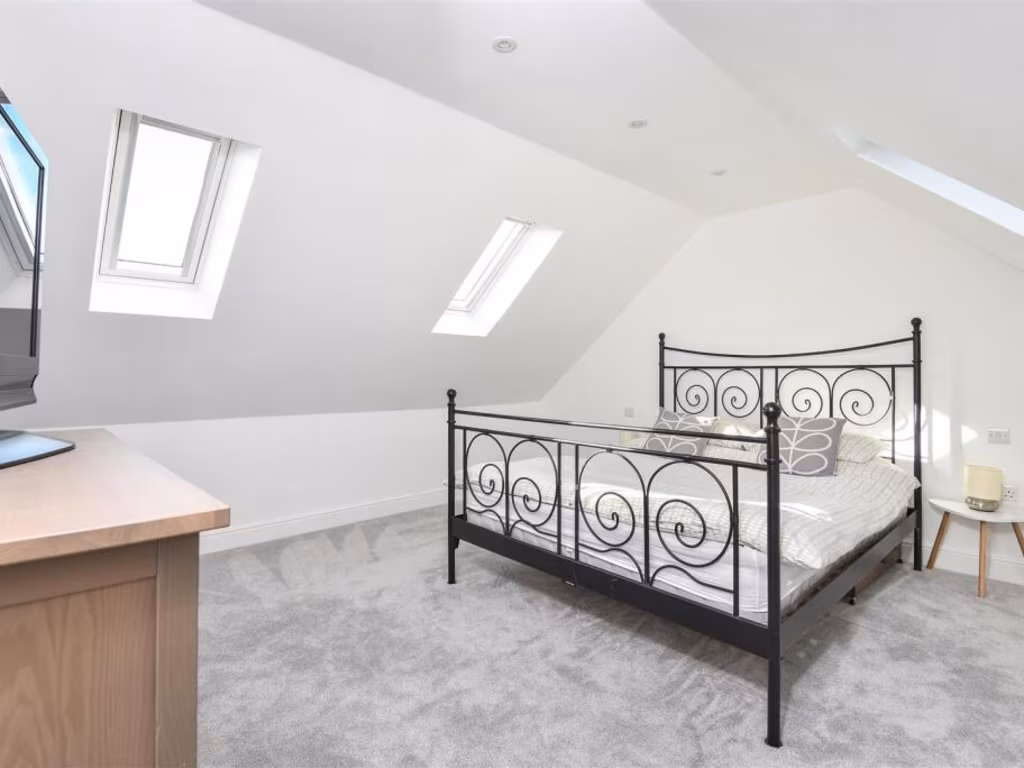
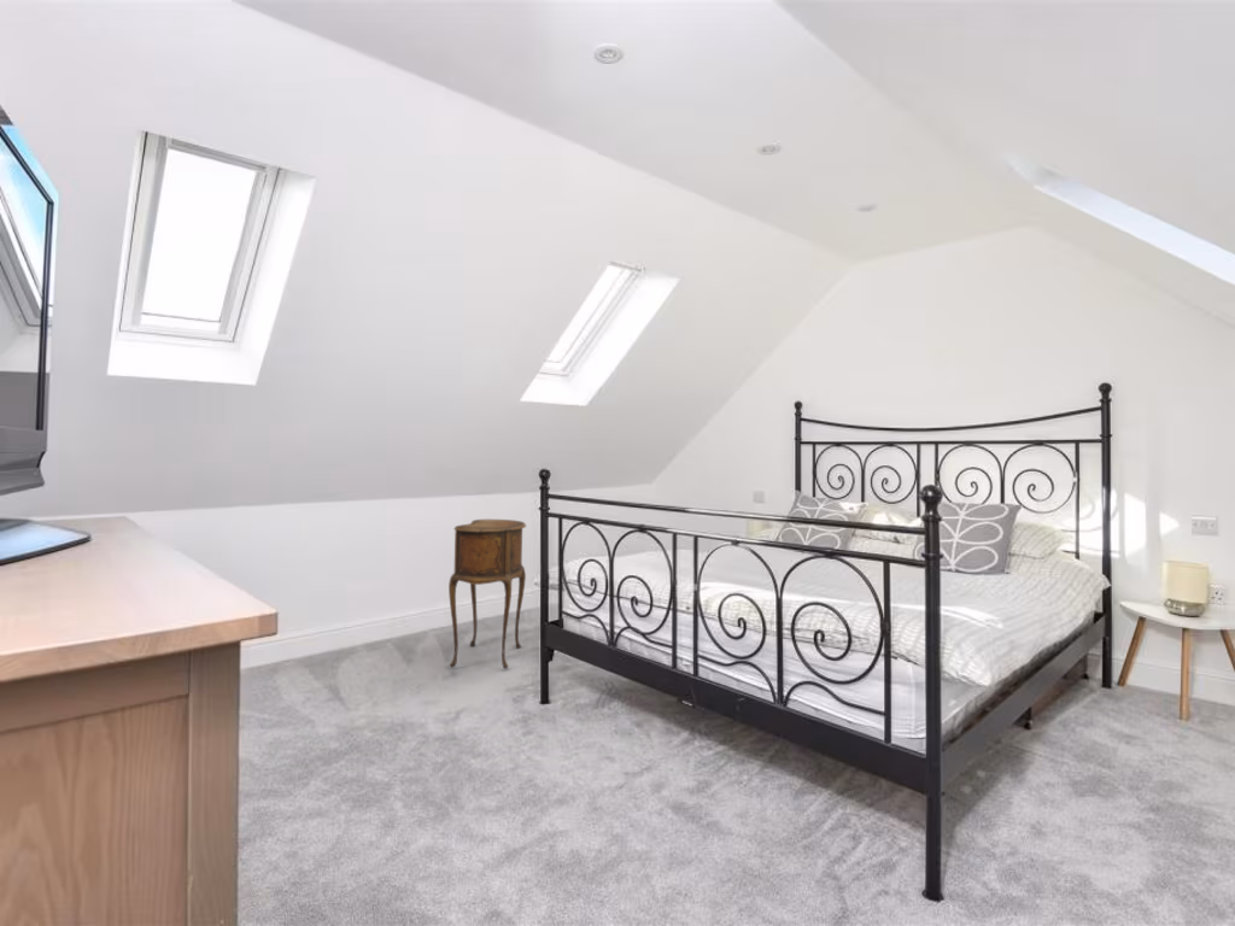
+ side table (490, 582)
